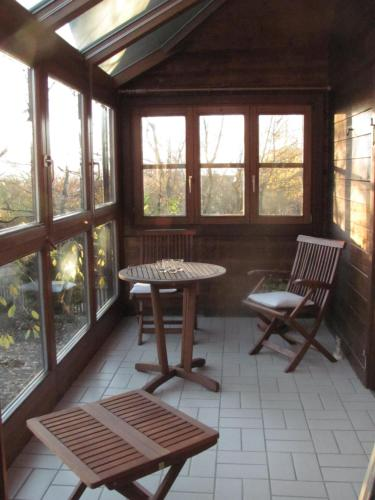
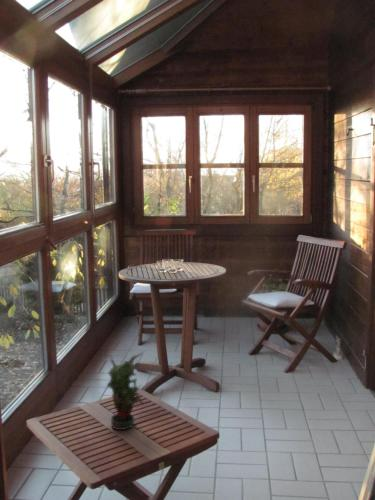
+ potted plant (127, 390)
